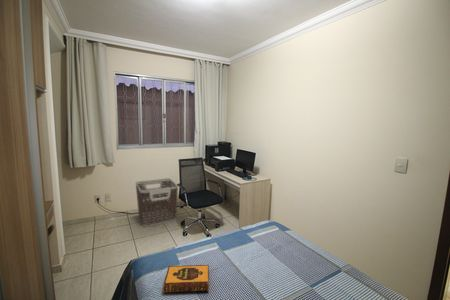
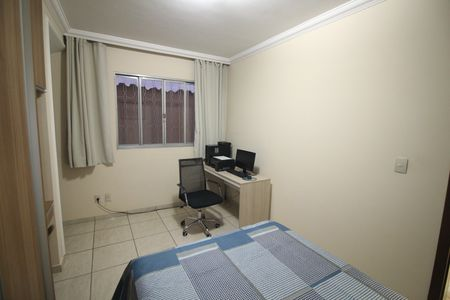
- clothes hamper (156, 200)
- hardback book (187, 278)
